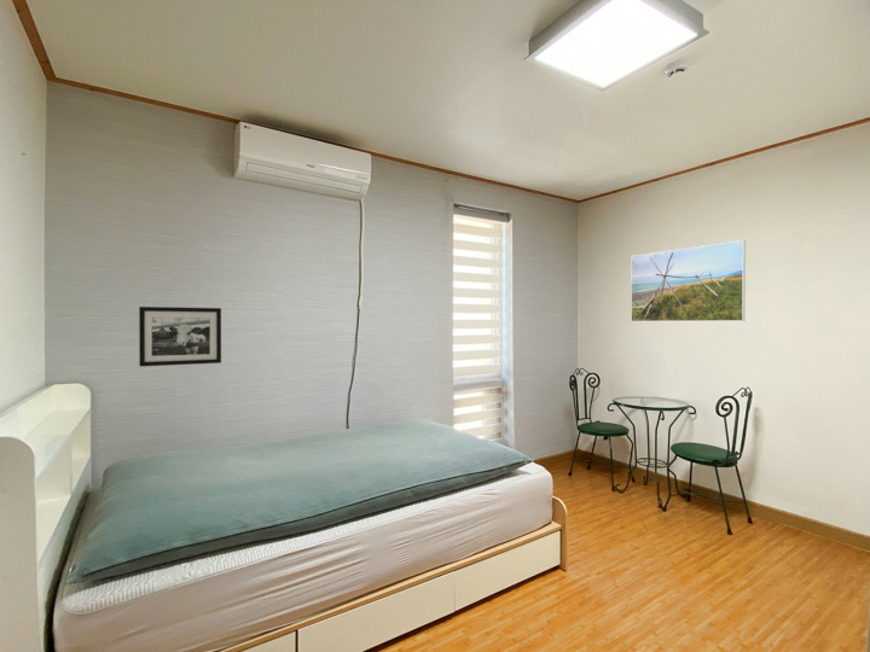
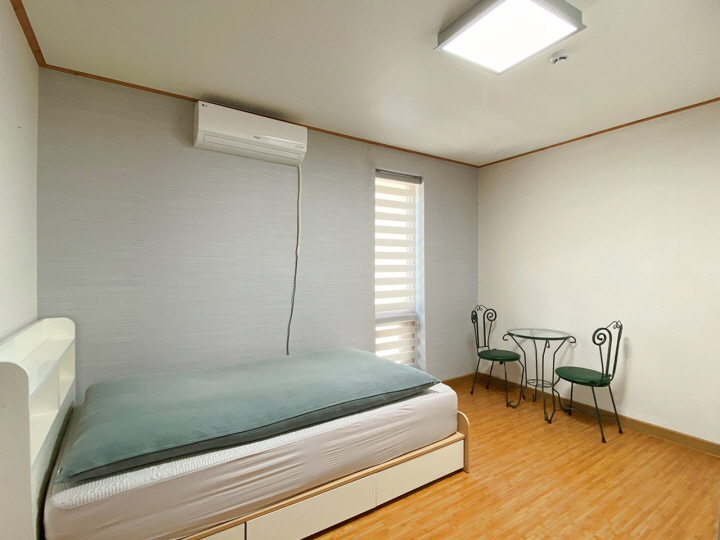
- picture frame (181, 336)
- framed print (682, 285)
